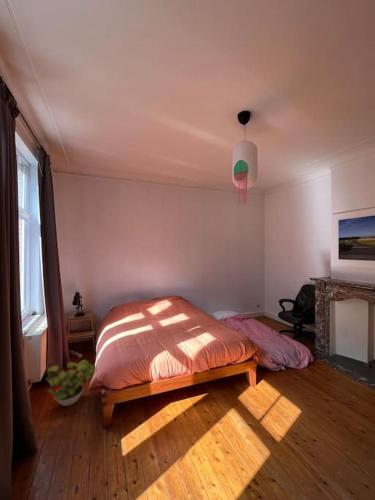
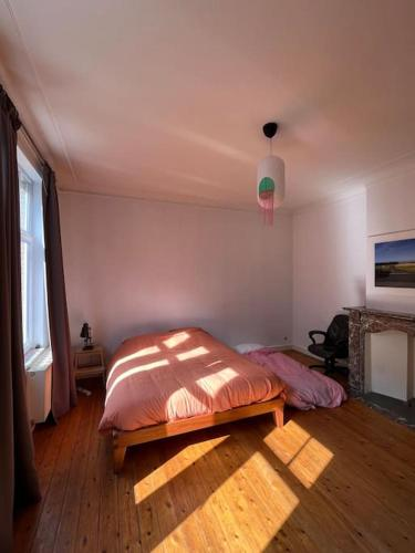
- potted plant (71, 381)
